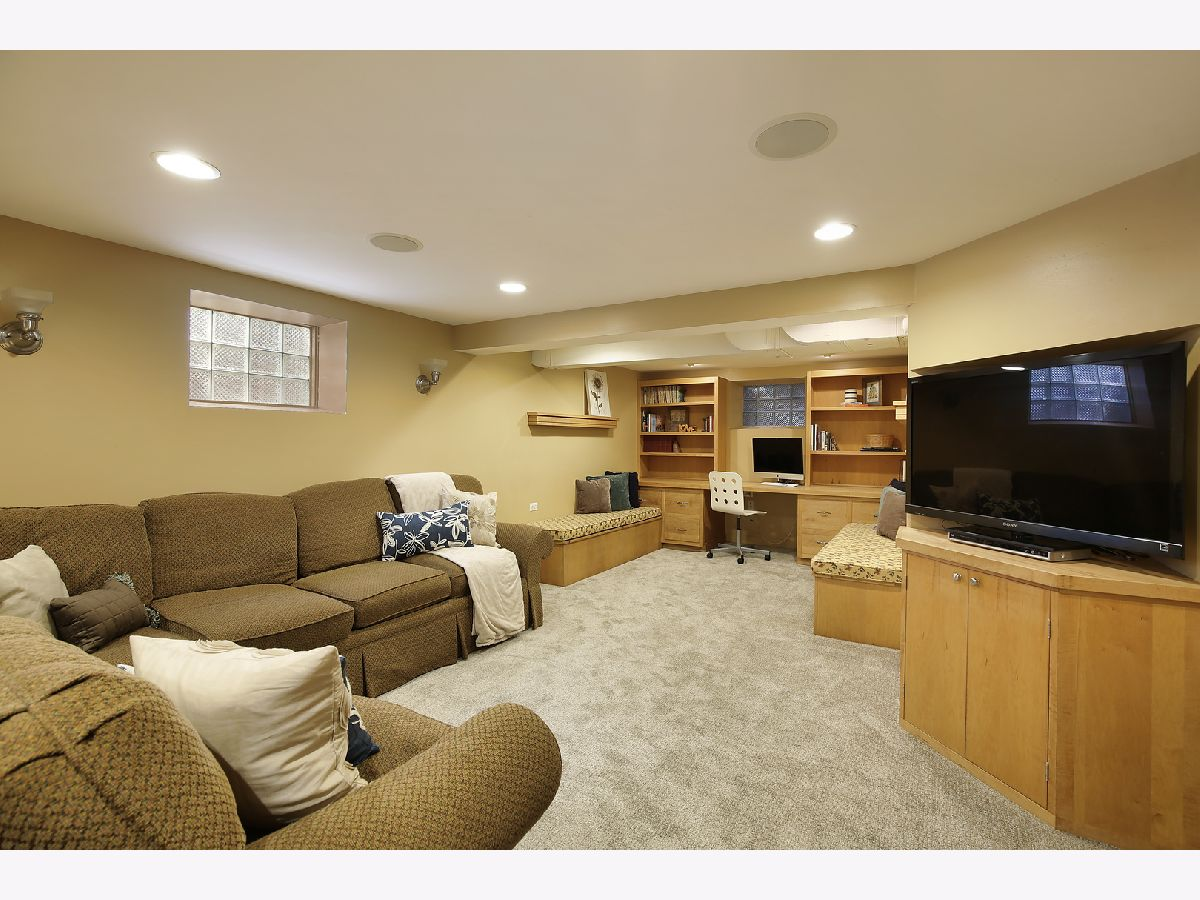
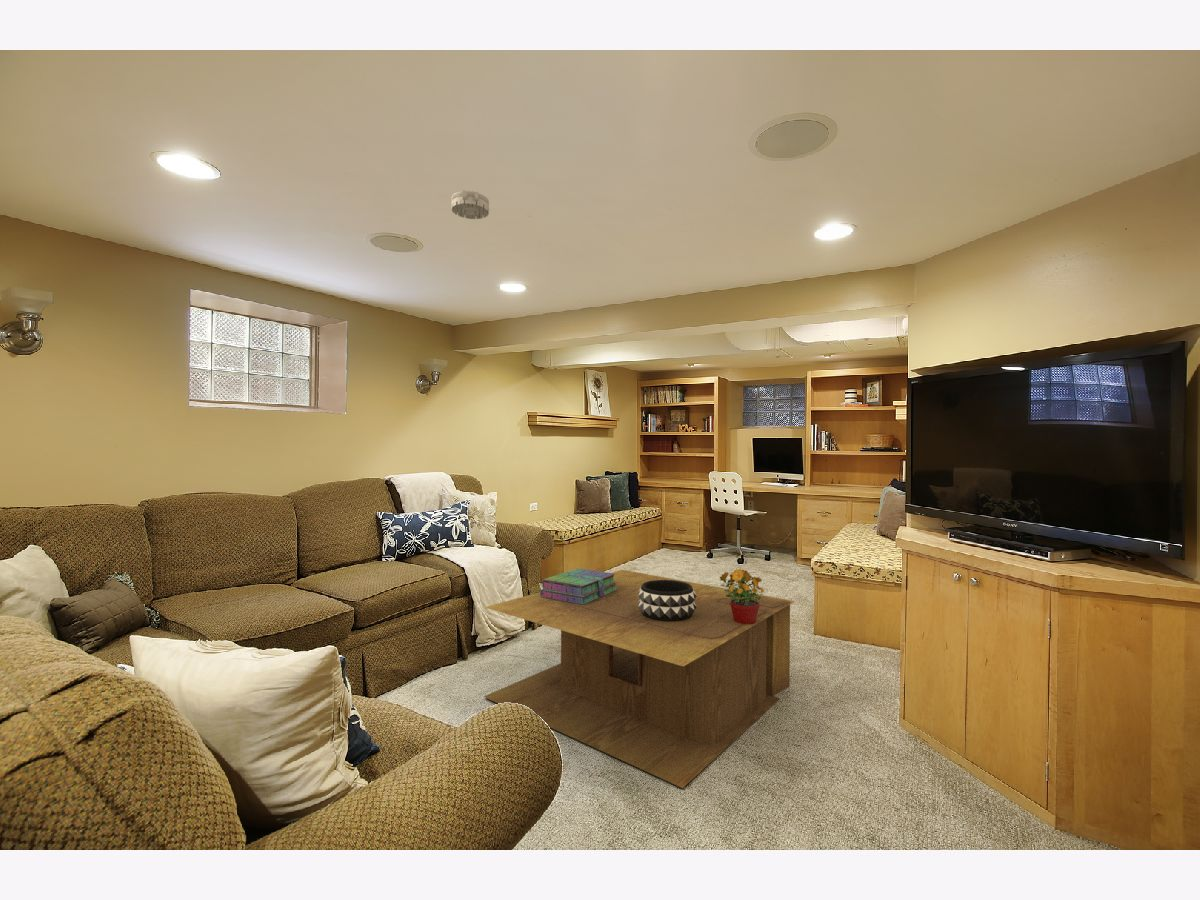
+ coffee table (643, 647)
+ stack of books (579, 584)
+ flowerpot (741, 593)
+ smoke detector (470, 204)
+ decorative bowl (666, 599)
